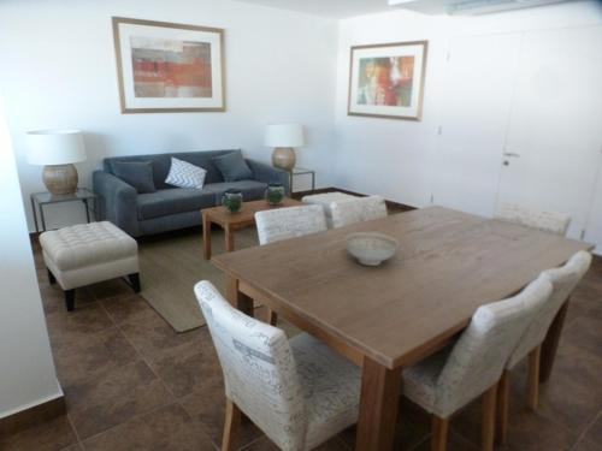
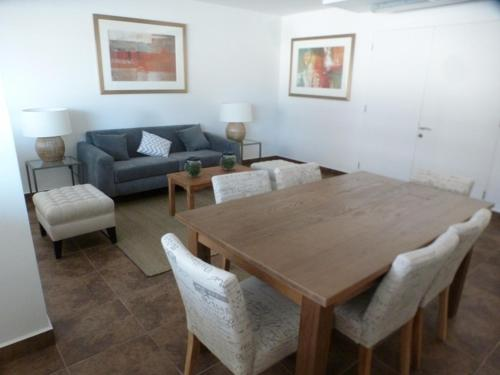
- decorative bowl (371, 250)
